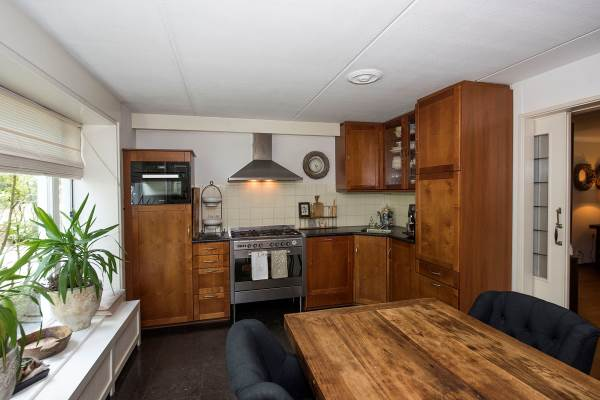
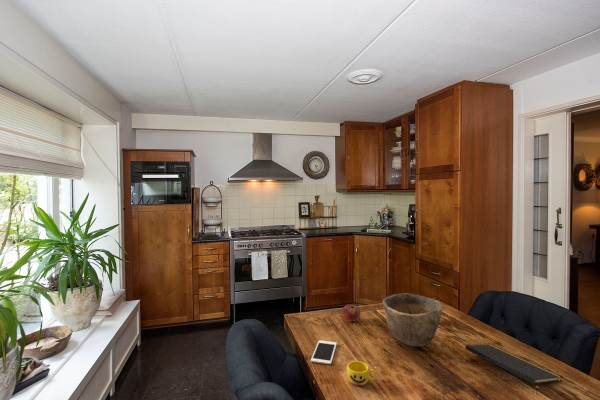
+ cup (361, 373)
+ cell phone (324, 351)
+ bowl (411, 322)
+ fruit (351, 312)
+ notepad (510, 361)
